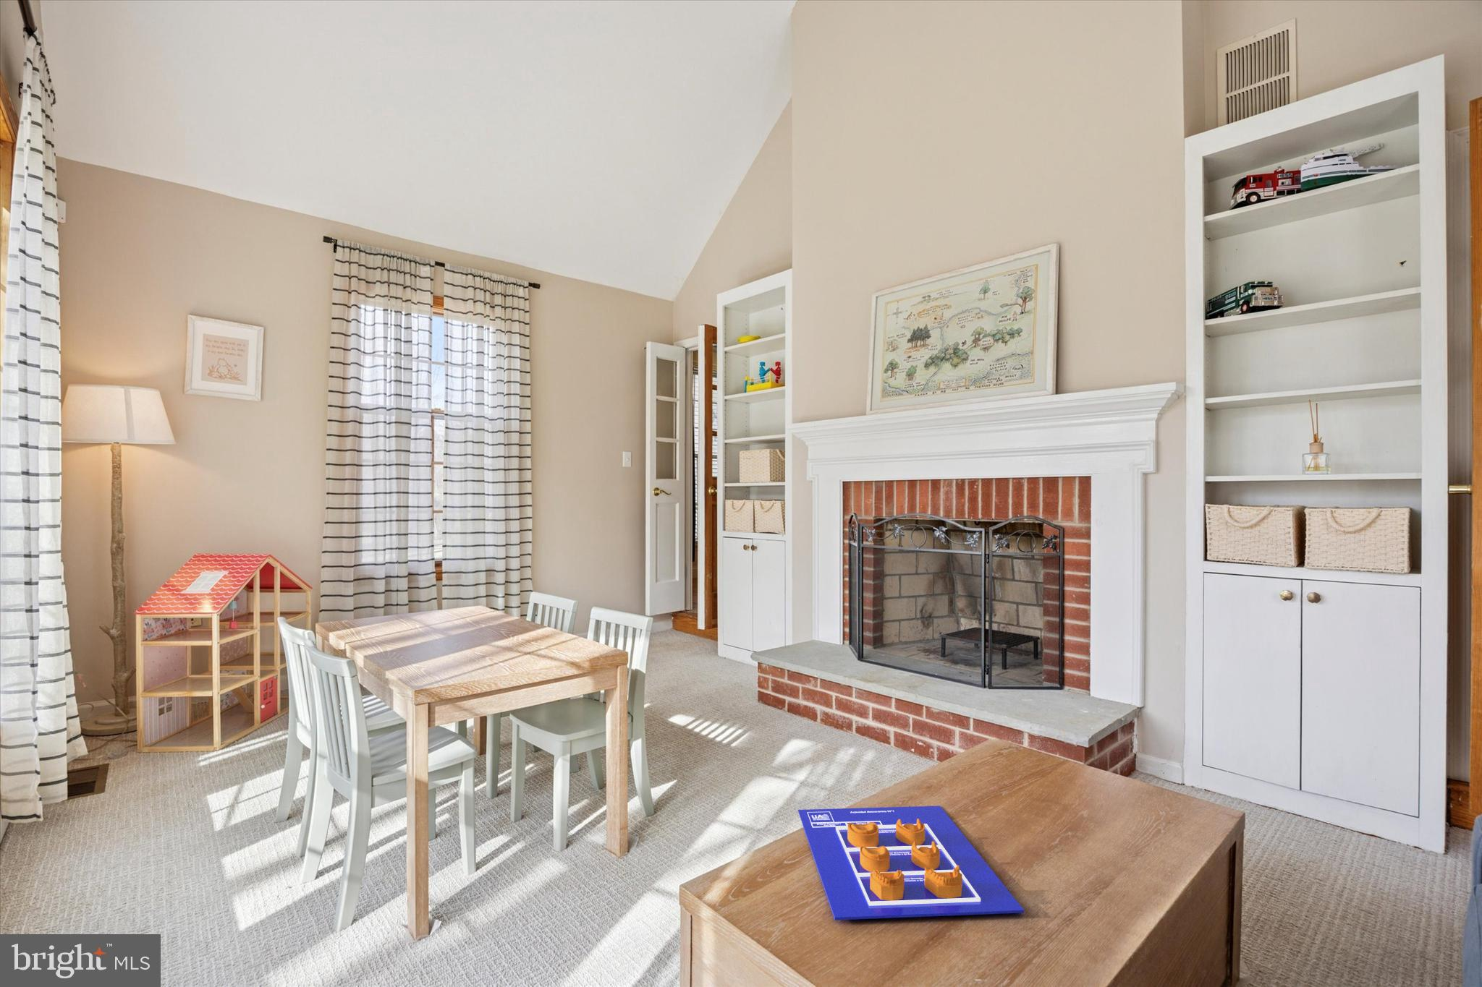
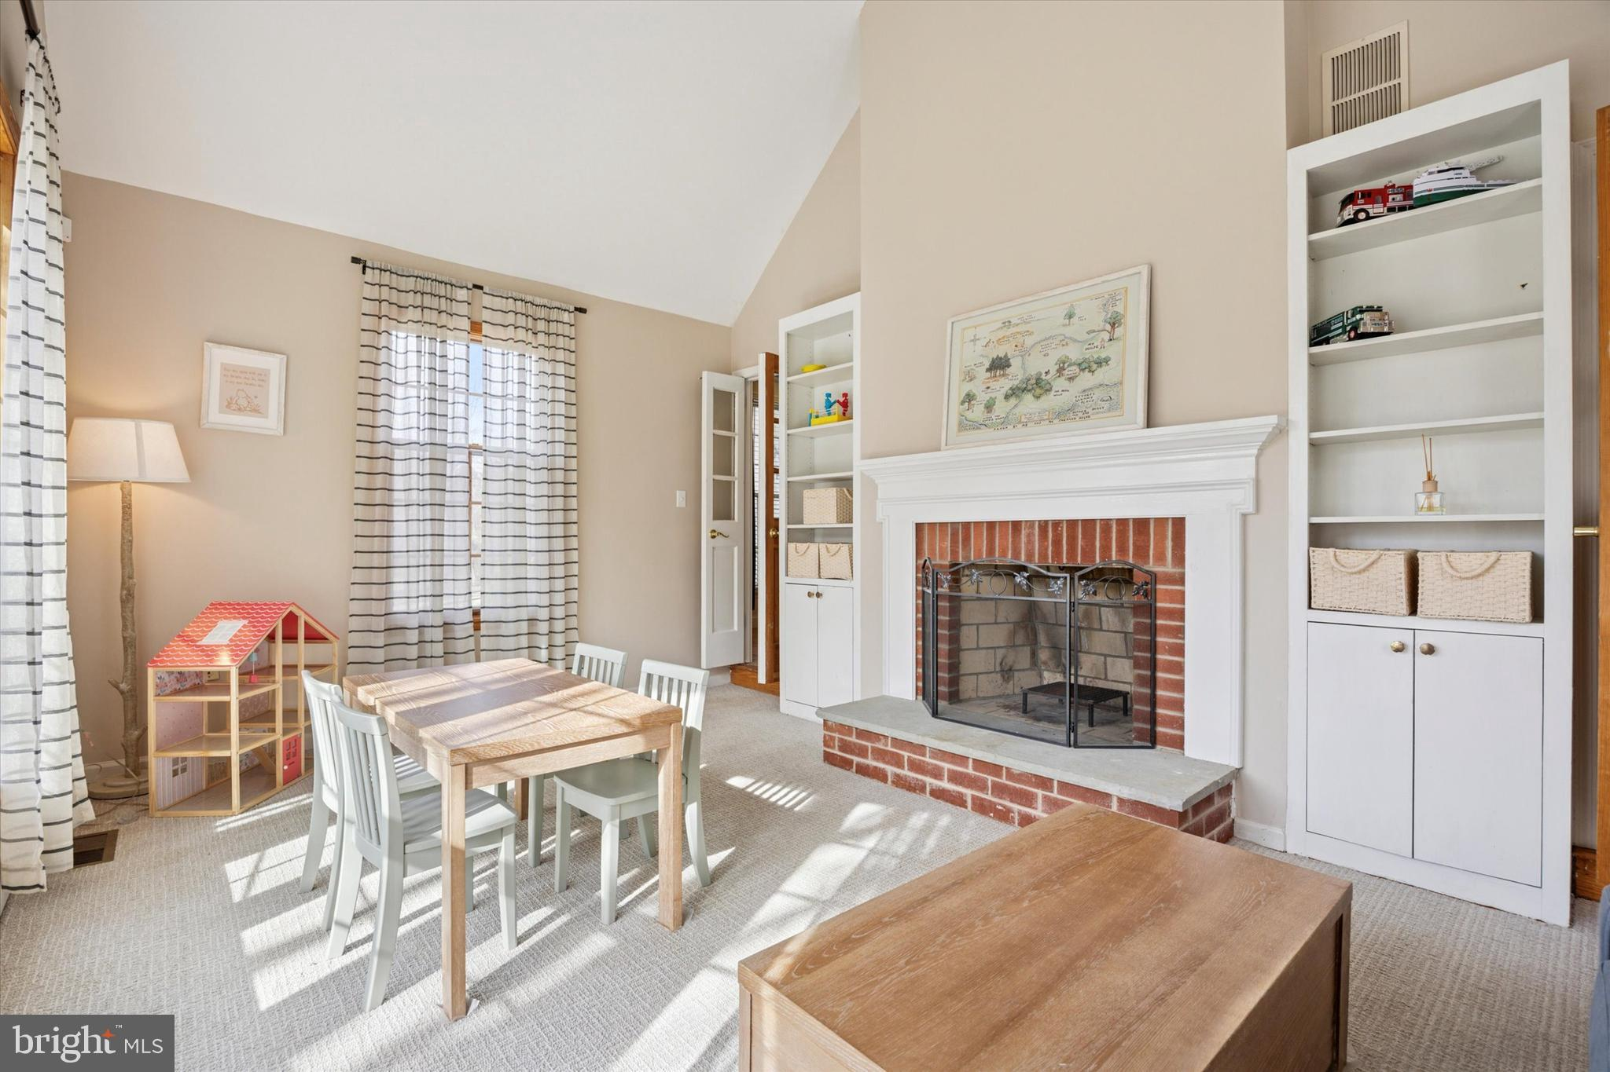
- poster (895, 845)
